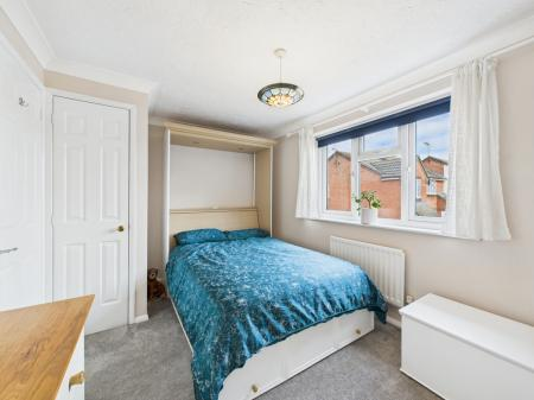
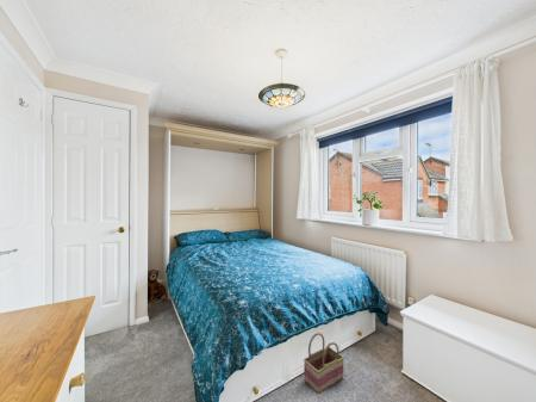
+ basket (323, 358)
